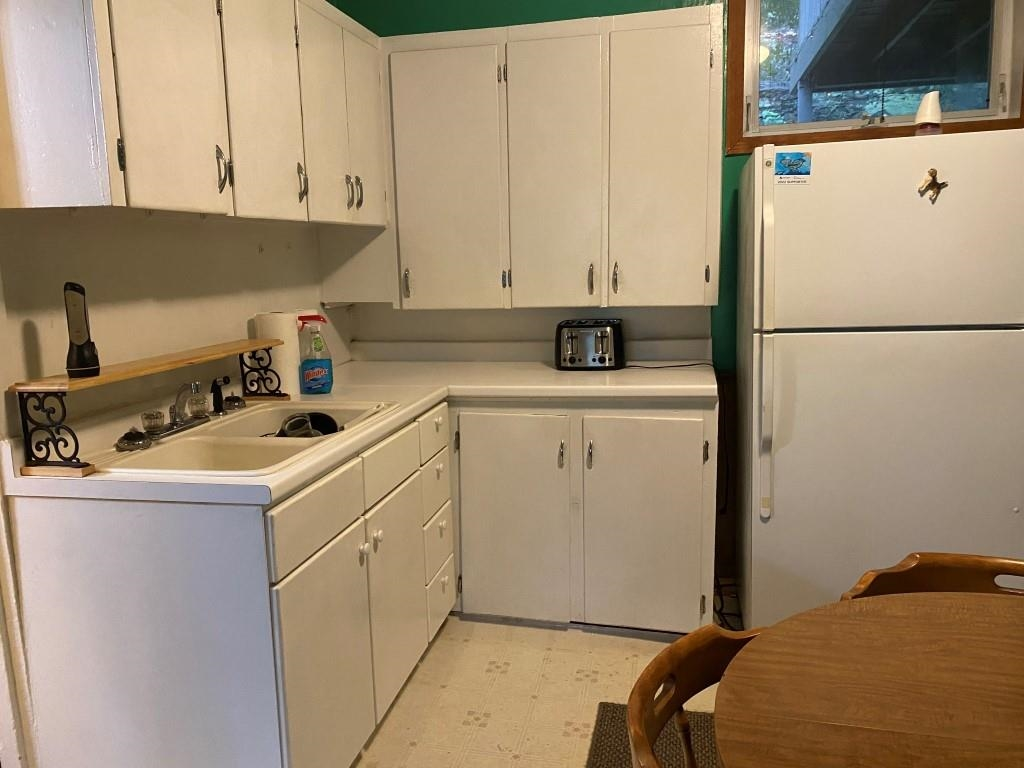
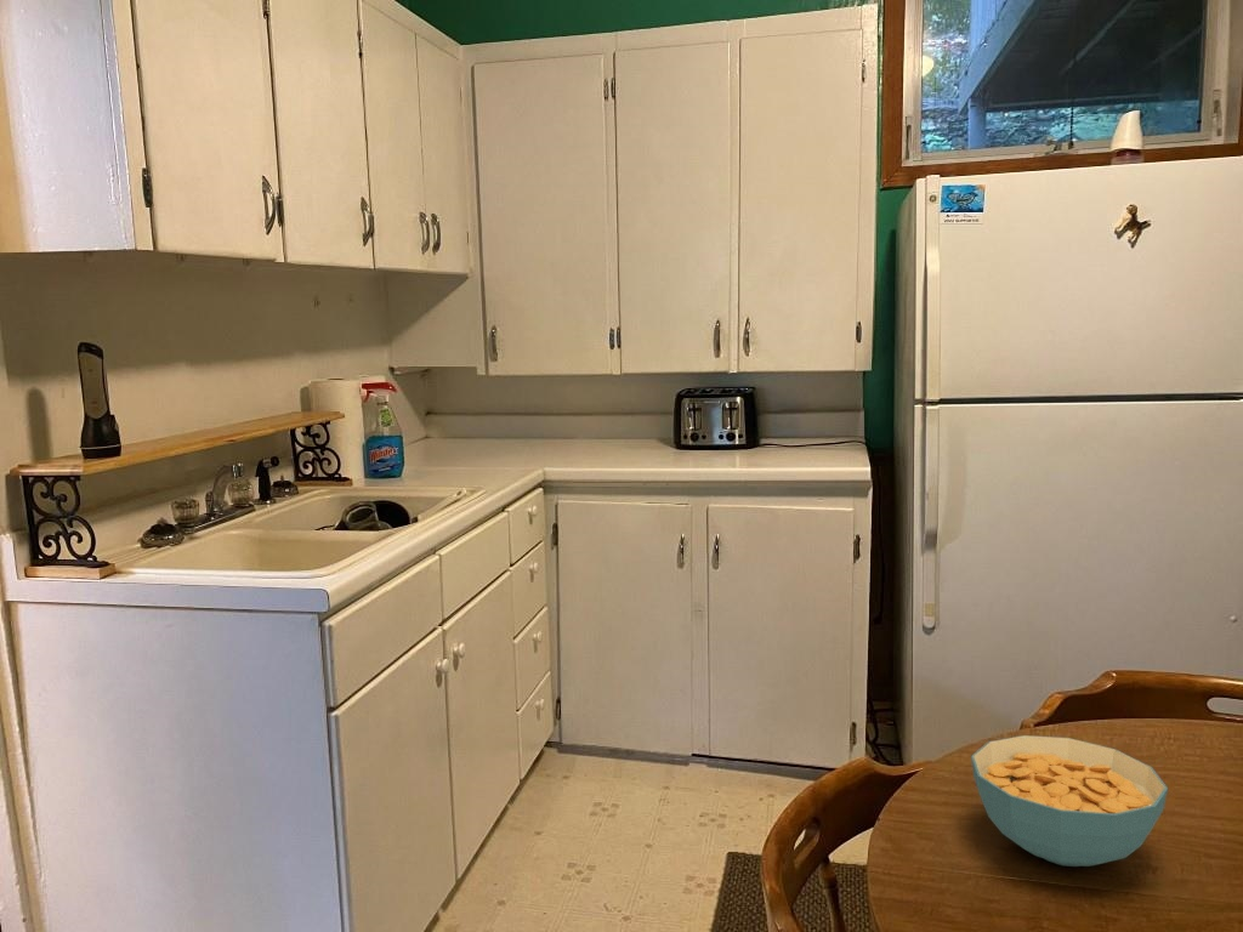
+ cereal bowl (1063, 812)
